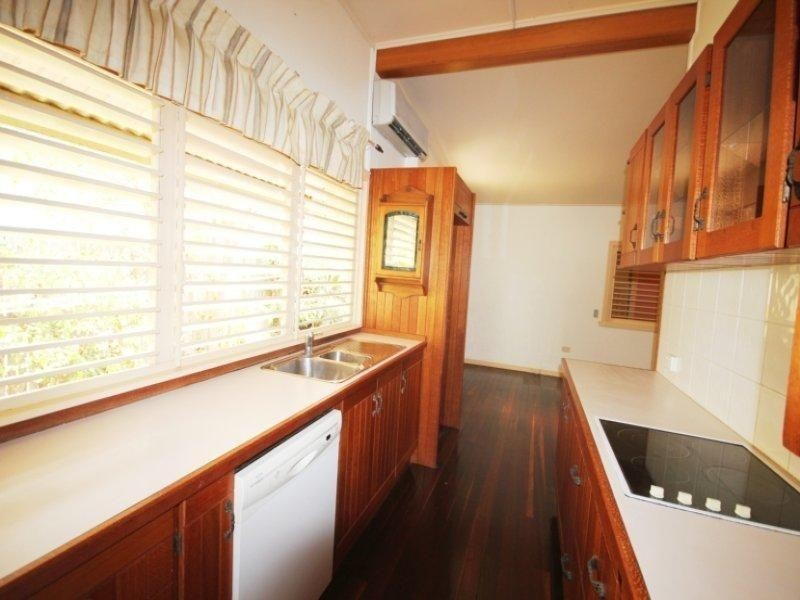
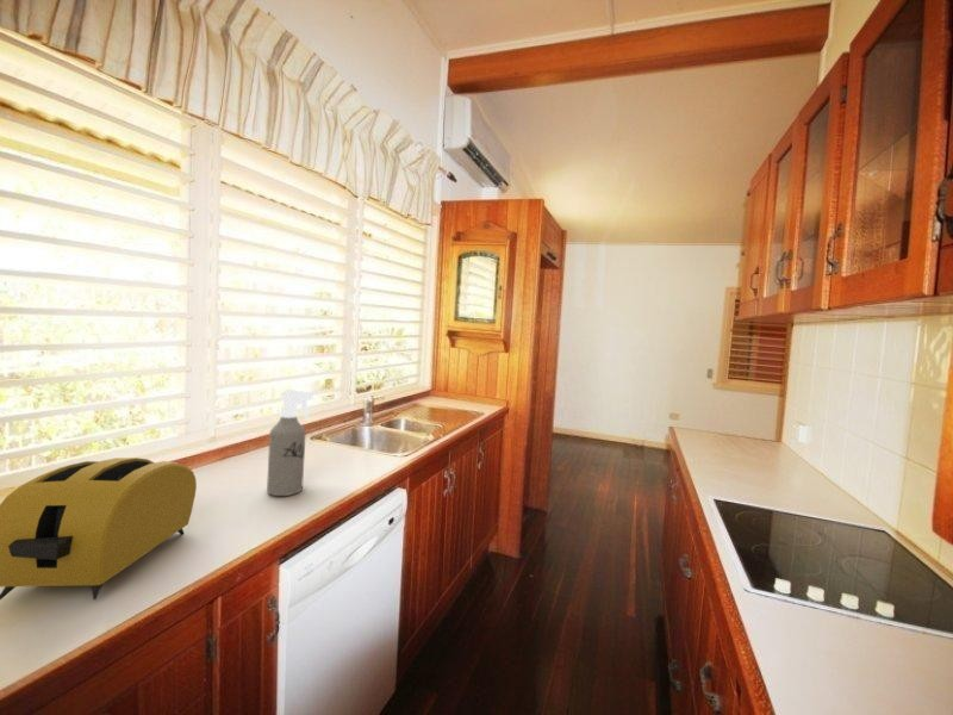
+ toaster (106, 512)
+ spray bottle (291, 441)
